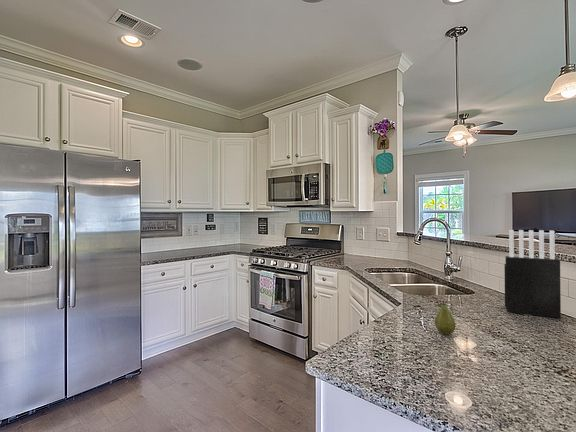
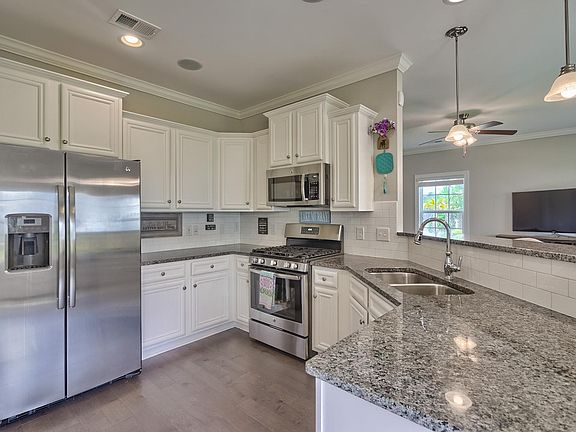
- knife block (530, 270)
- fruit (445, 316)
